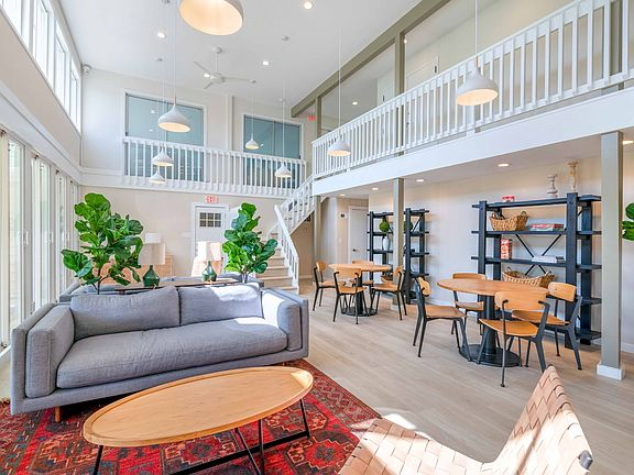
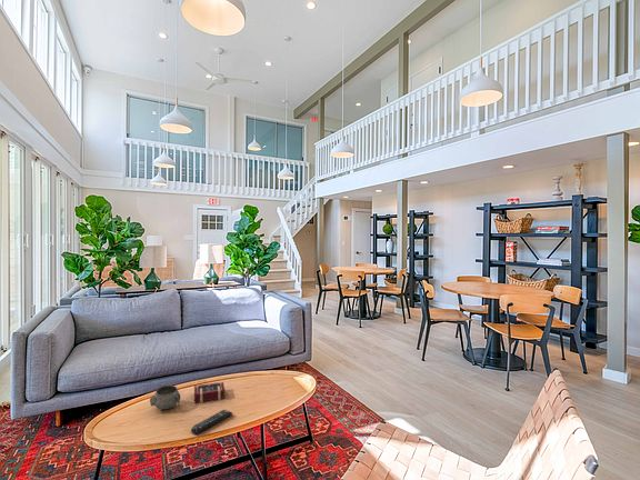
+ remote control (212, 420)
+ book (209, 391)
+ decorative bowl (164, 397)
